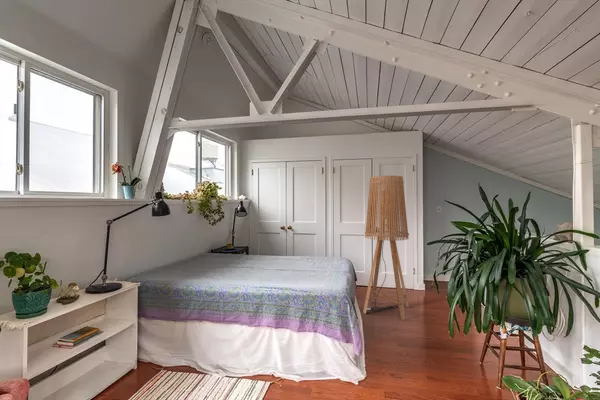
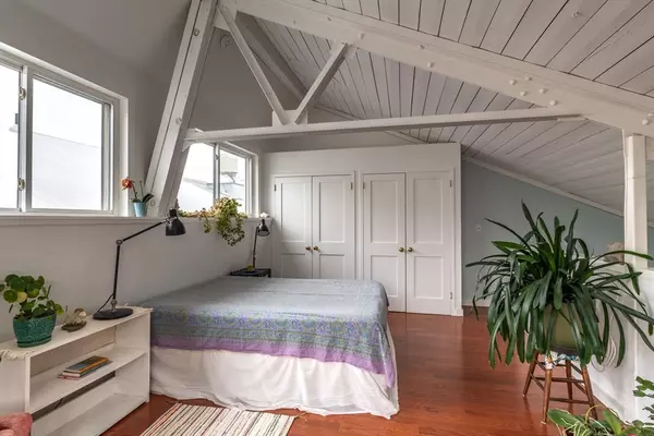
- floor lamp (383, 243)
